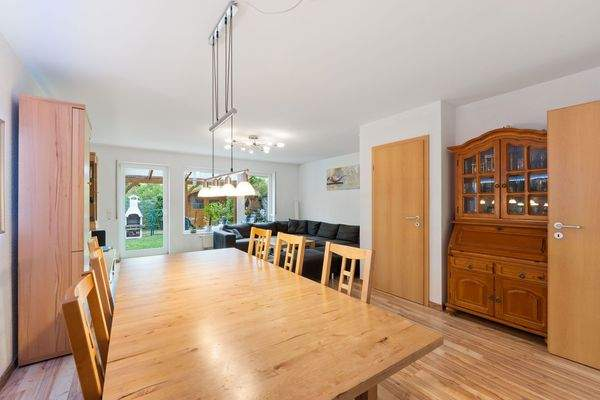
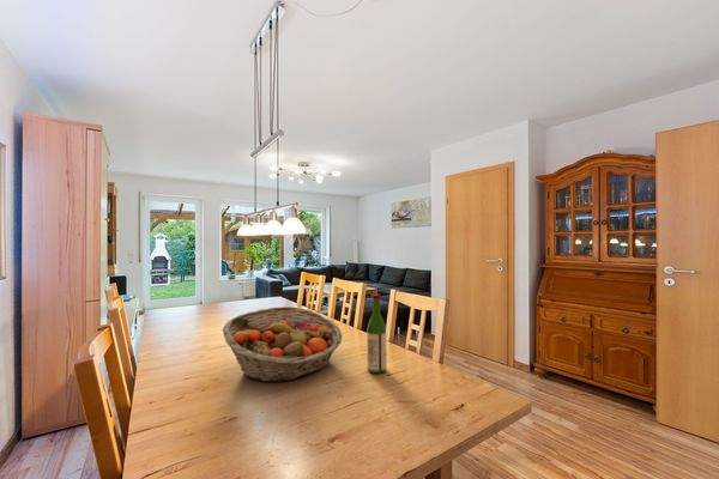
+ wine bottle (376, 332)
+ fruit basket (285, 339)
